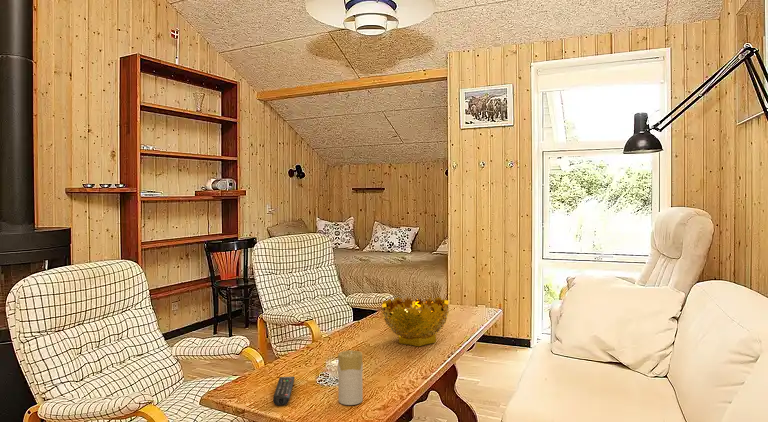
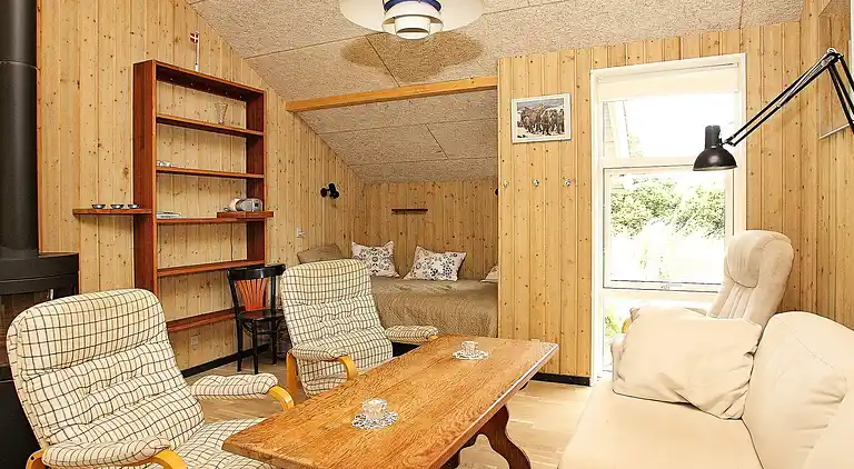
- remote control (284, 389)
- candle (350, 377)
- decorative bowl (415, 319)
